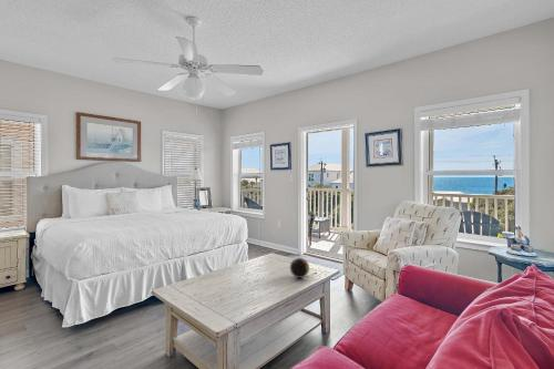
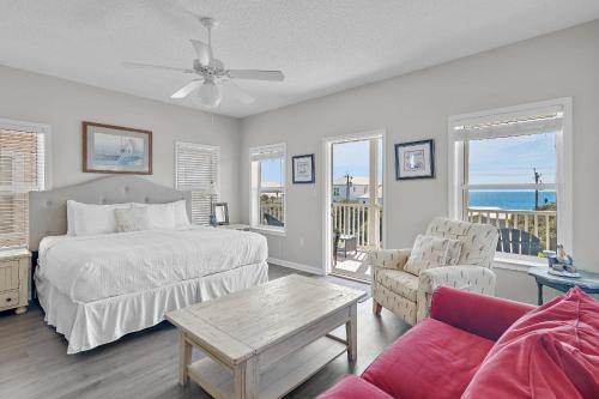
- decorative orb (299, 267)
